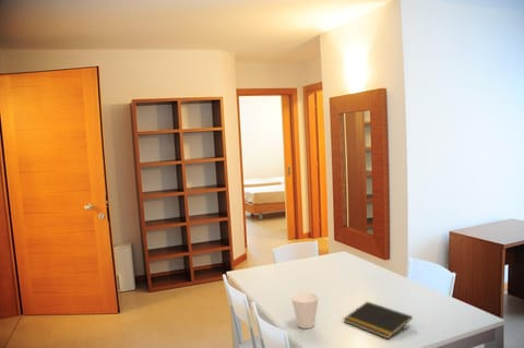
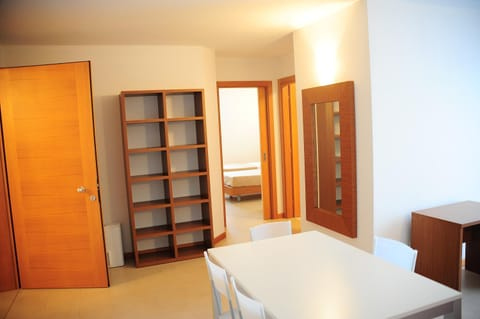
- notepad (377, 319)
- cup (305, 311)
